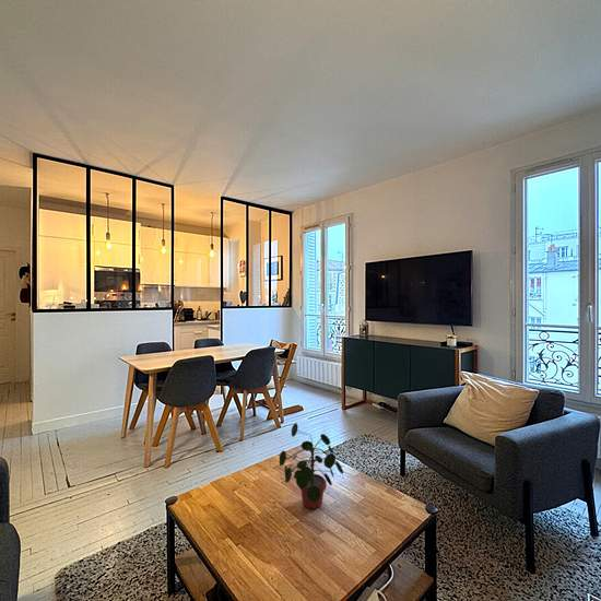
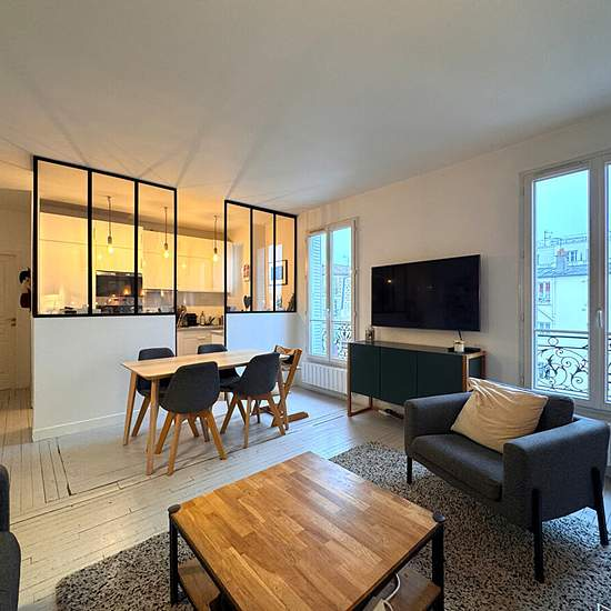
- potted plant (307, 466)
